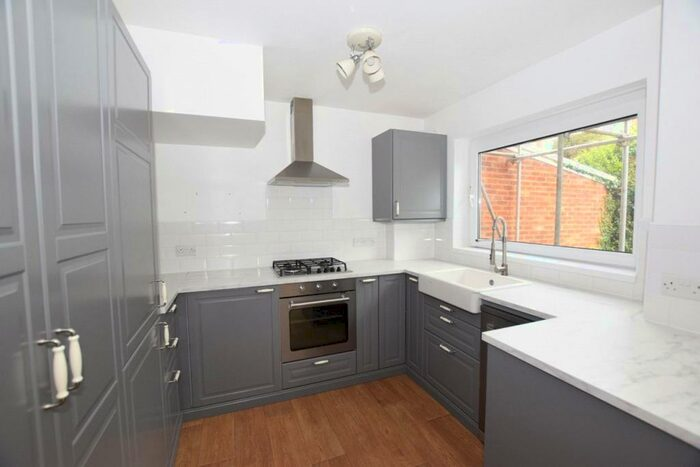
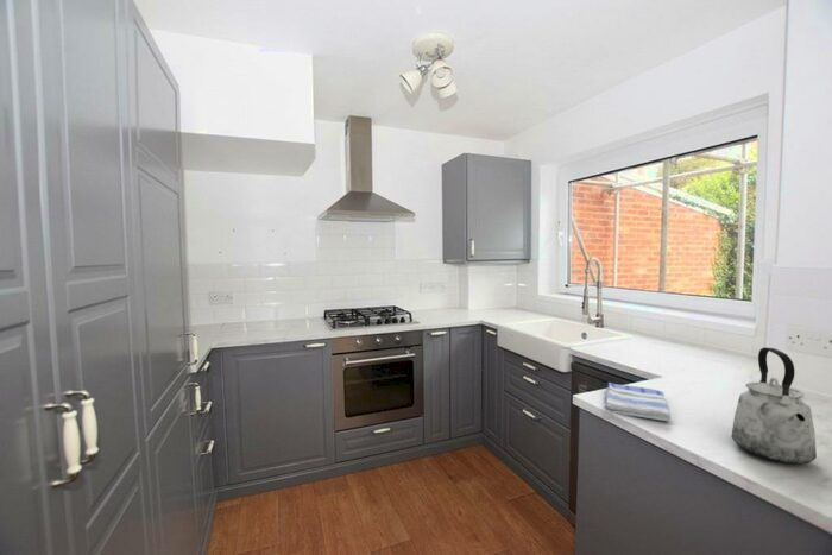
+ kettle (779, 405)
+ dish towel (635, 399)
